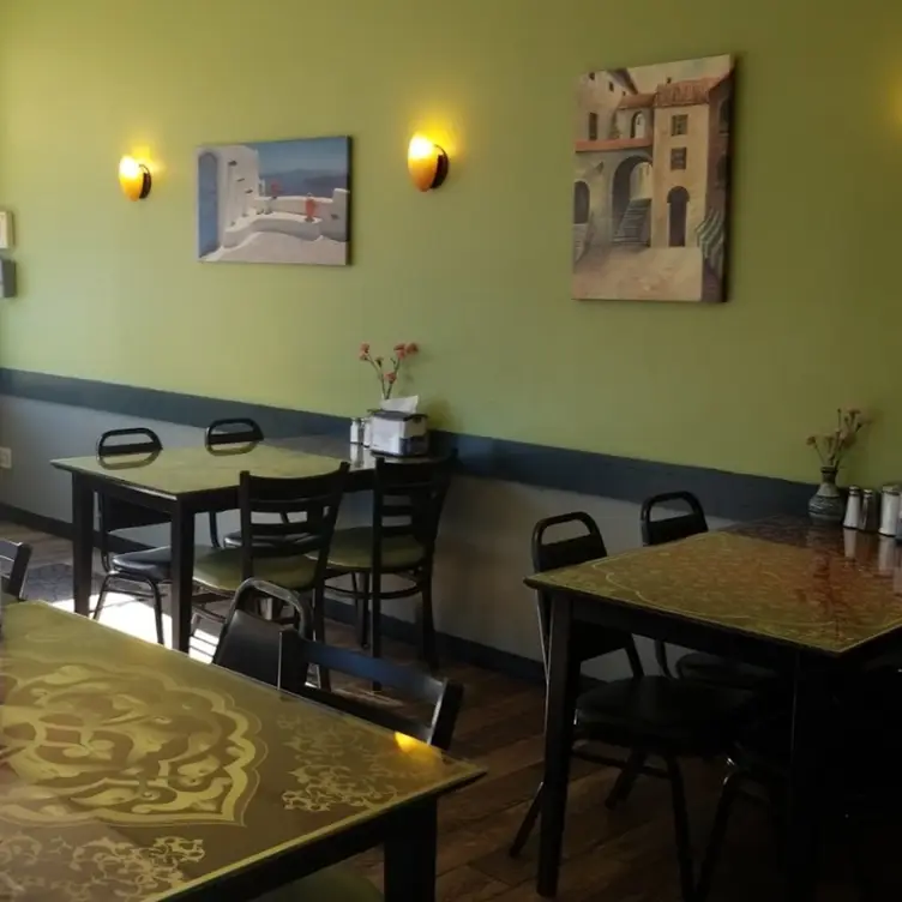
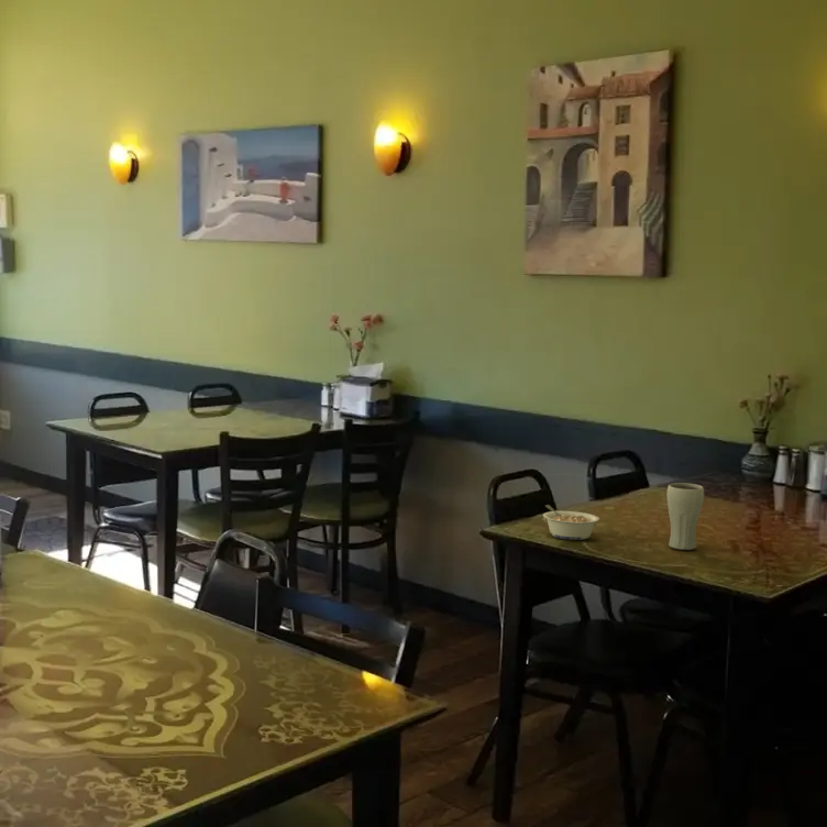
+ drinking glass (684, 517)
+ legume (567, 523)
